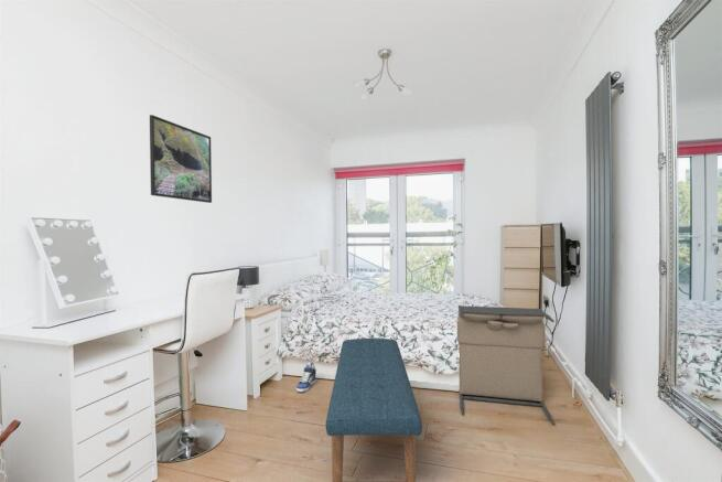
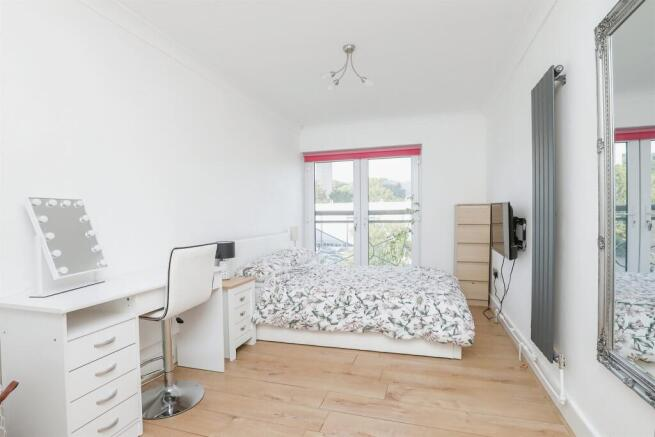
- laundry hamper (502, 358)
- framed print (183, 163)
- sneaker (305, 374)
- bench (371, 399)
